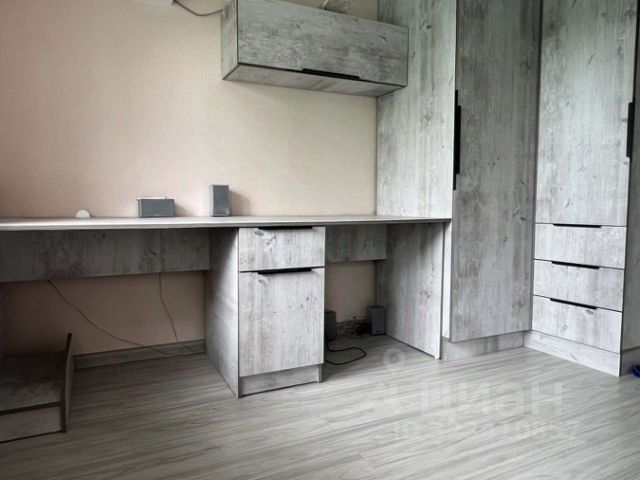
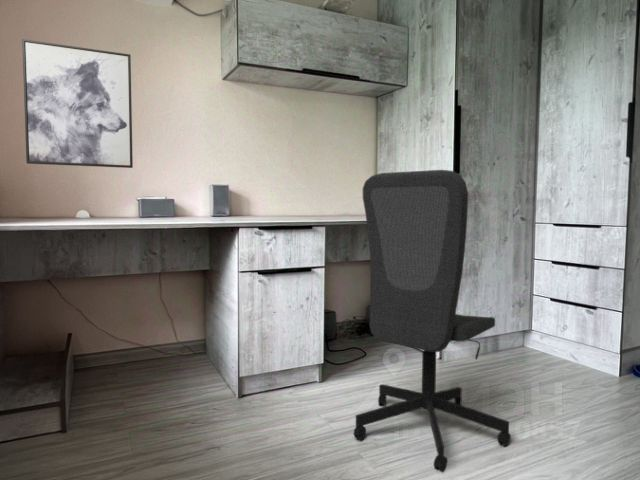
+ office chair (428, 305)
+ wall art (80, 107)
